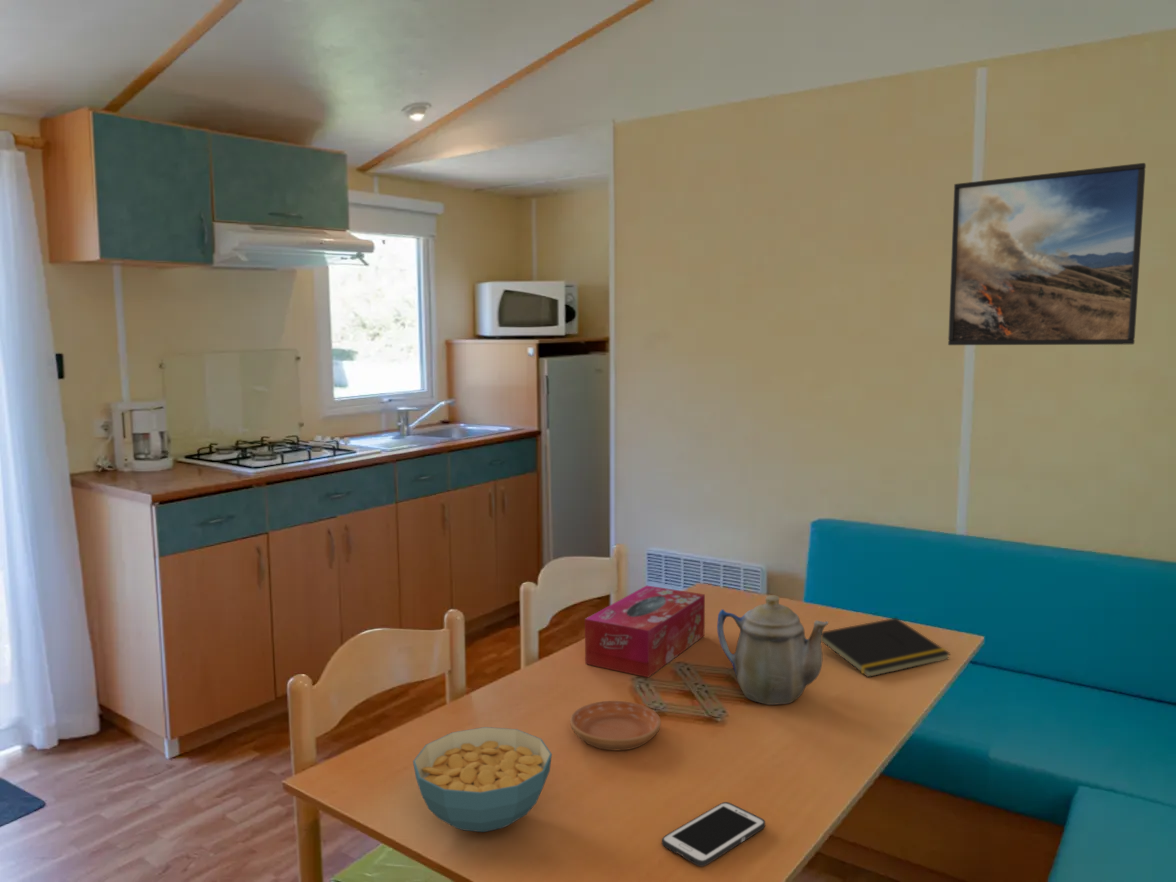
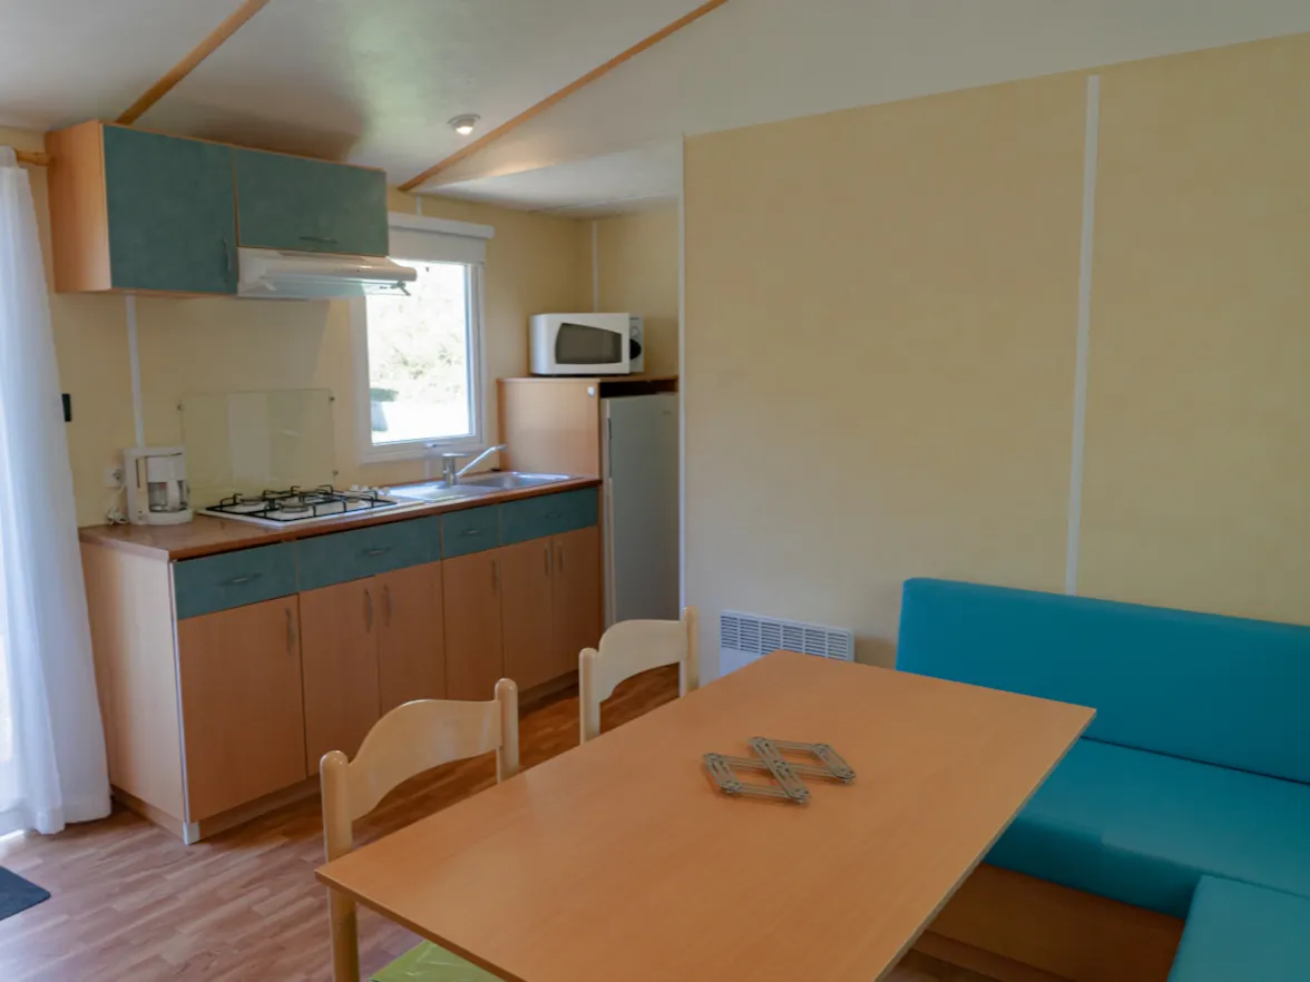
- cell phone (714, 832)
- tissue box (647, 627)
- saucer (615, 726)
- notepad (882, 645)
- teapot (771, 645)
- cereal bowl (483, 789)
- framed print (1040, 260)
